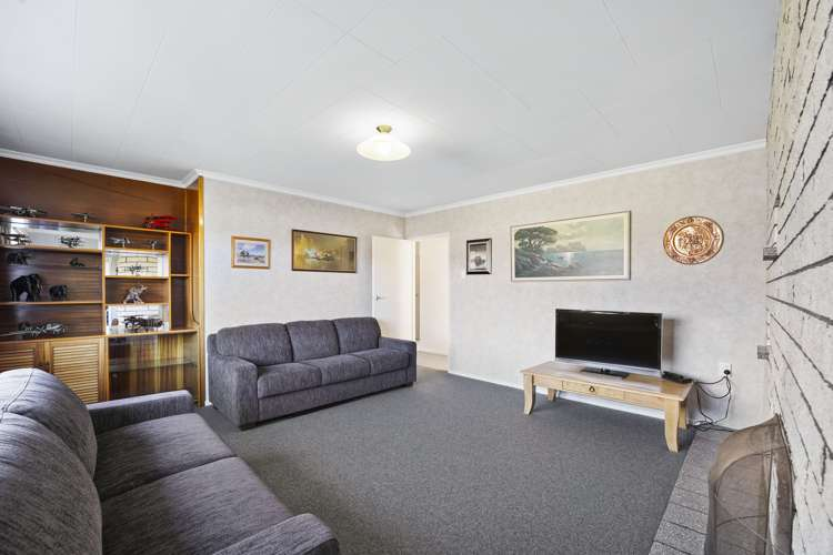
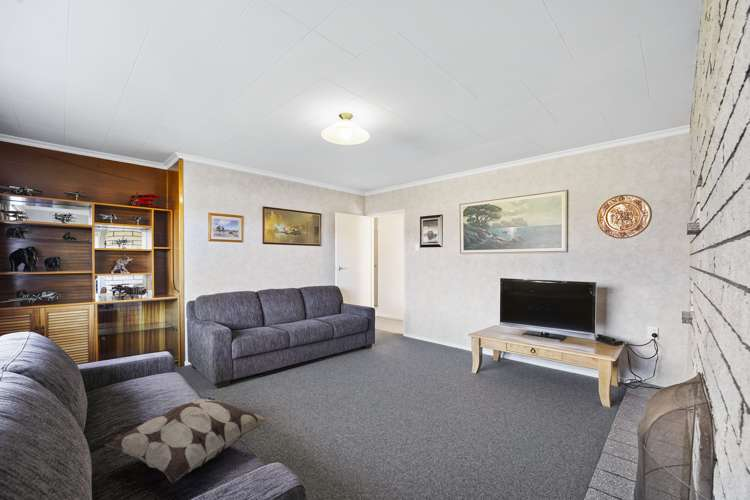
+ decorative pillow (193, 429)
